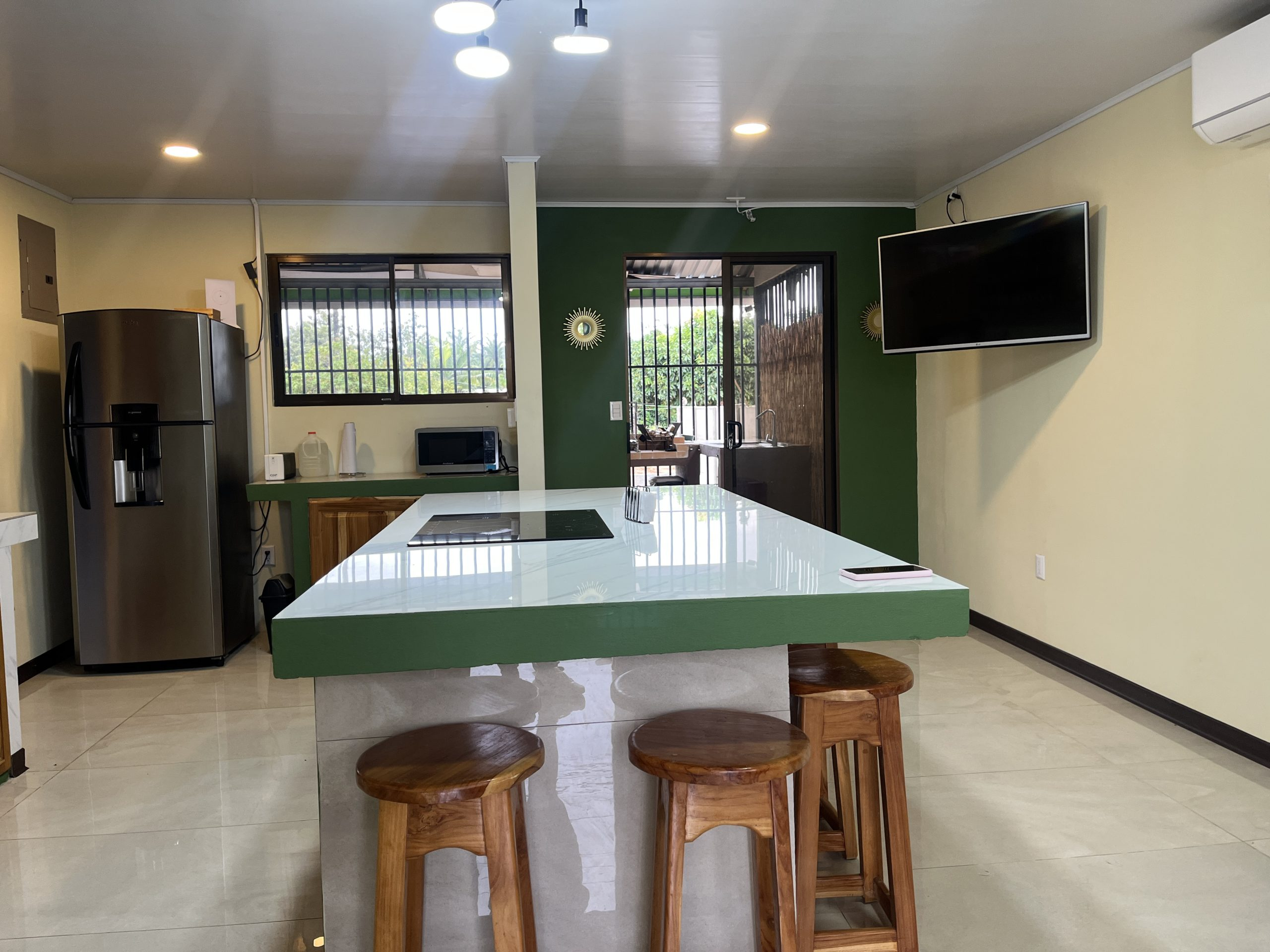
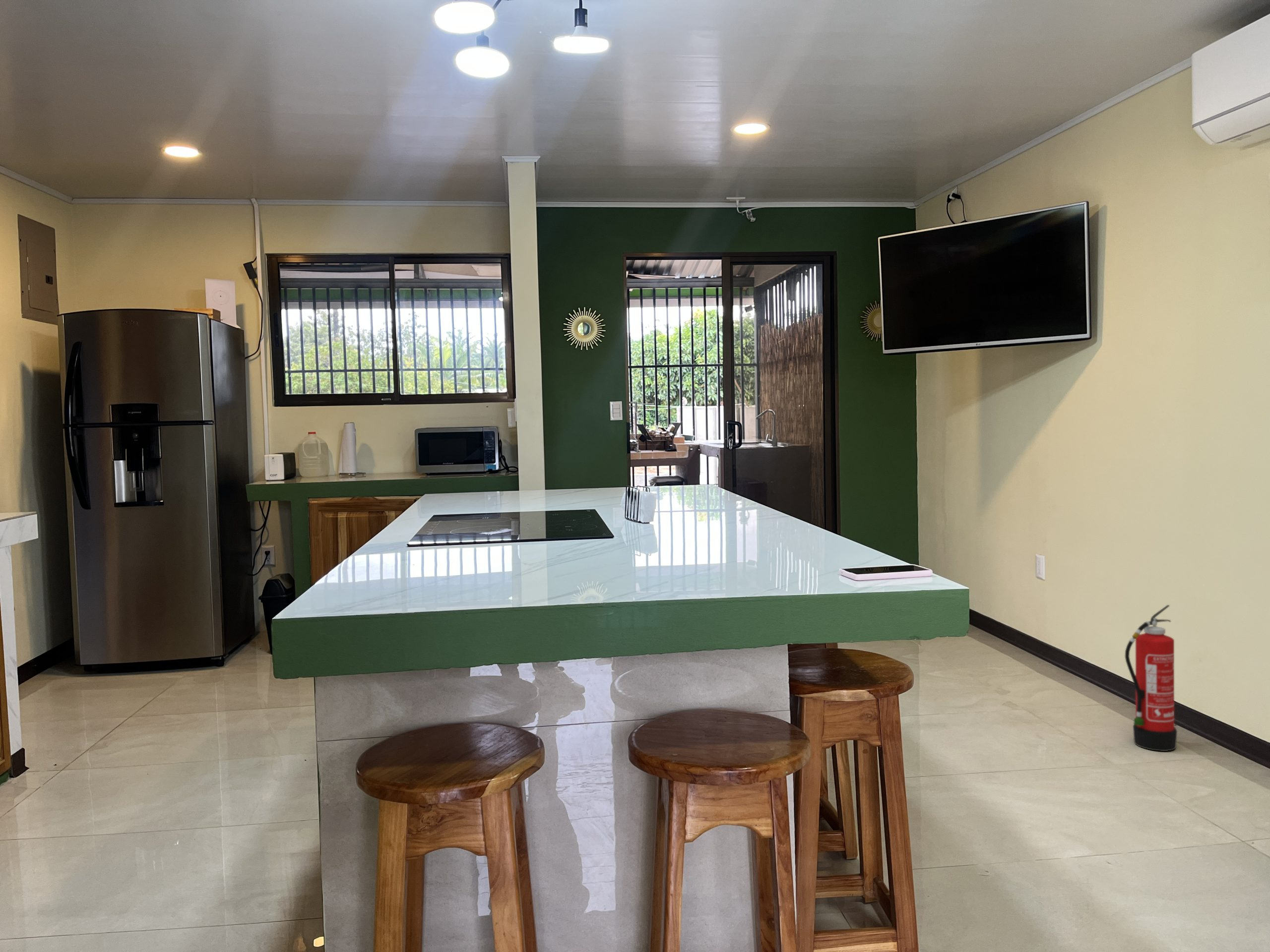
+ fire extinguisher (1149, 677)
